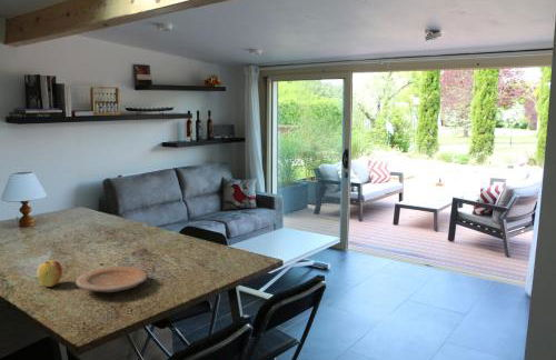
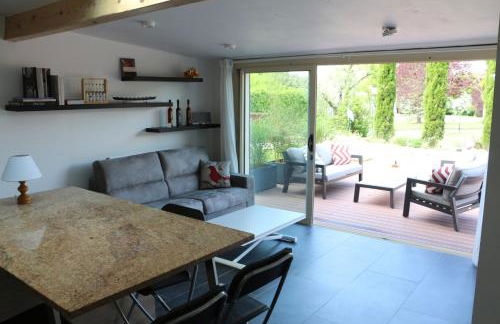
- plate (112, 281)
- apple (49, 272)
